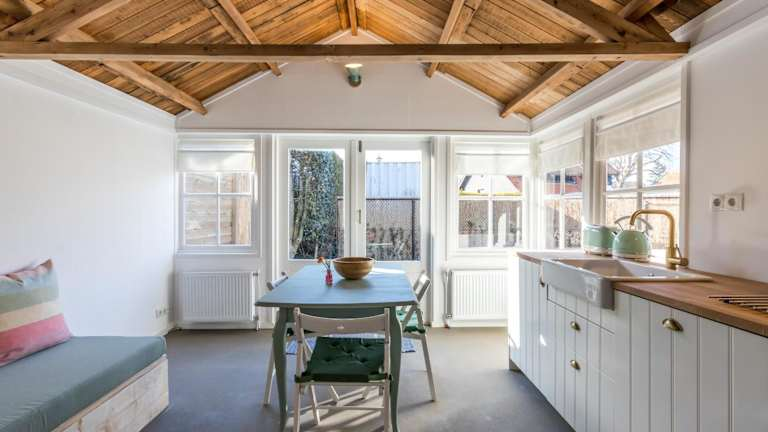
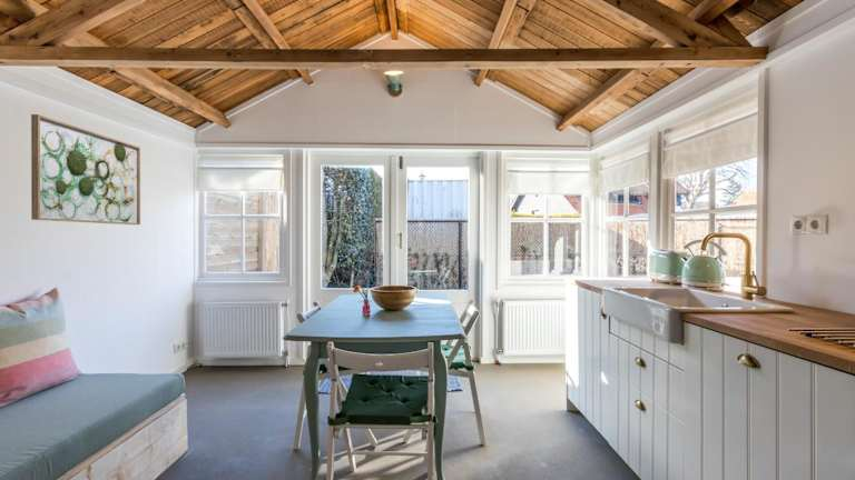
+ wall art (96, 178)
